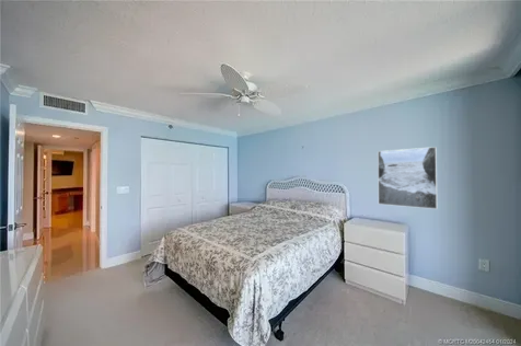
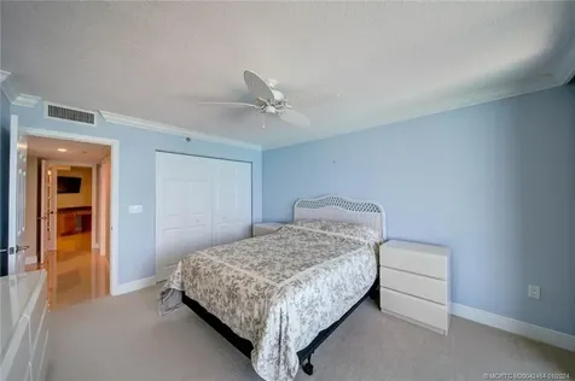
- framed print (405, 177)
